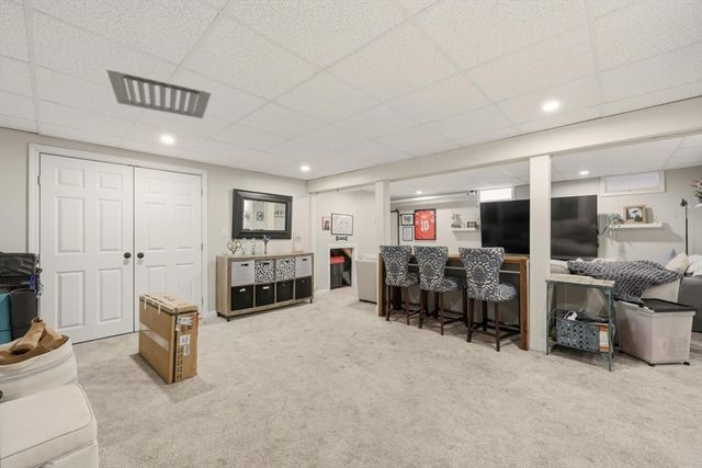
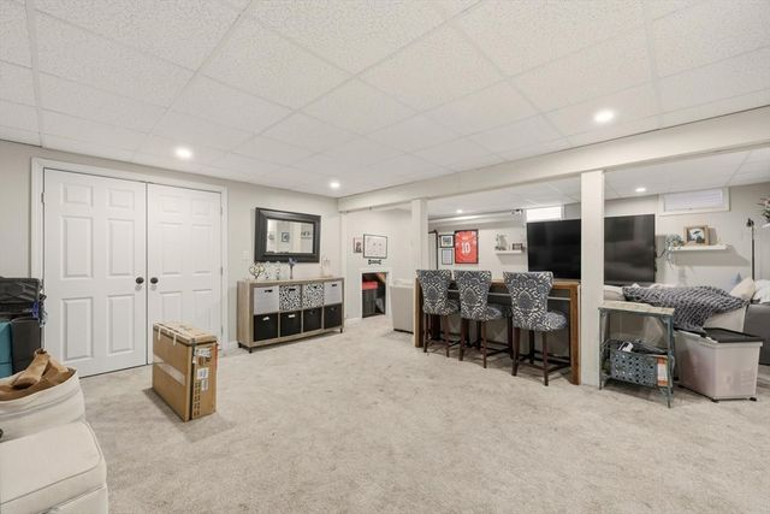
- ceiling vent (162, 98)
